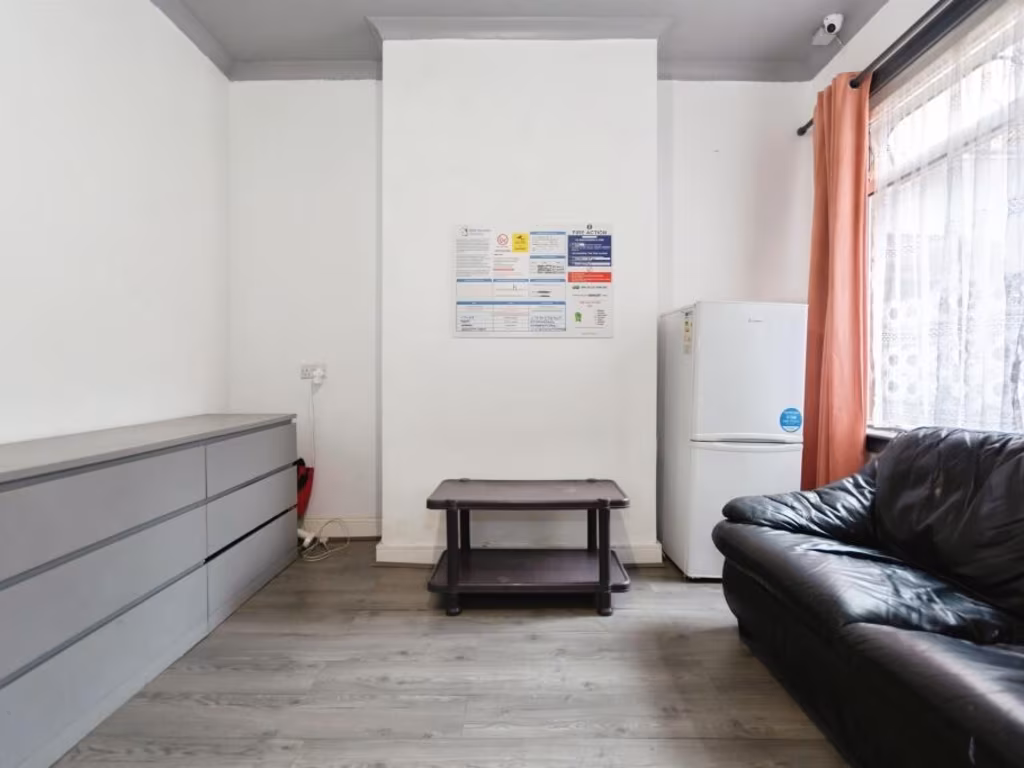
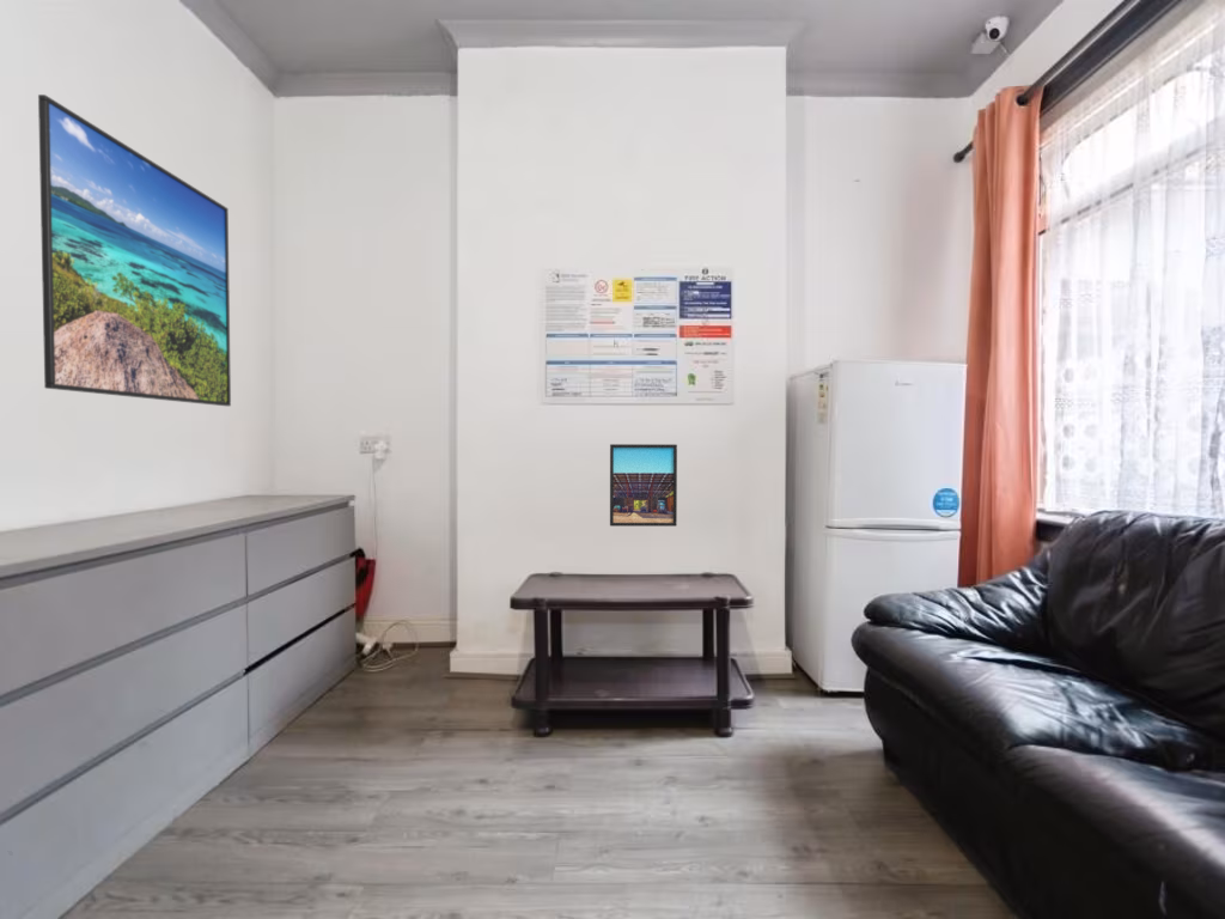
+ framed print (642, 485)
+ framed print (153, 281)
